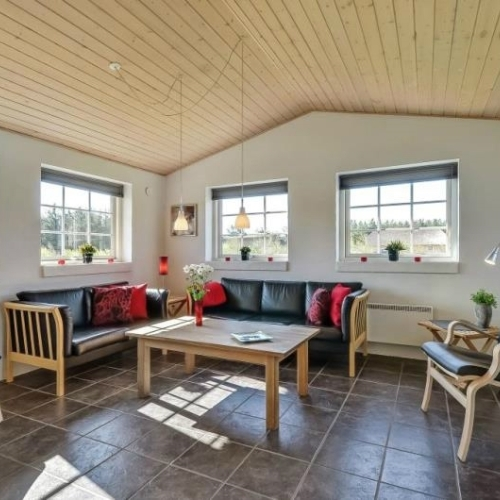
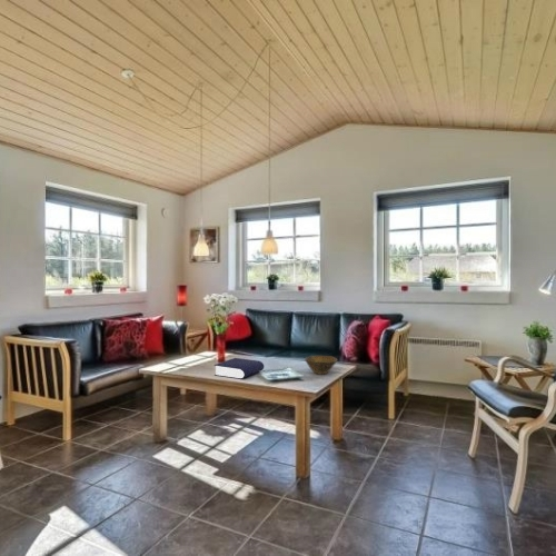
+ bowl (320, 365)
+ book (239, 368)
